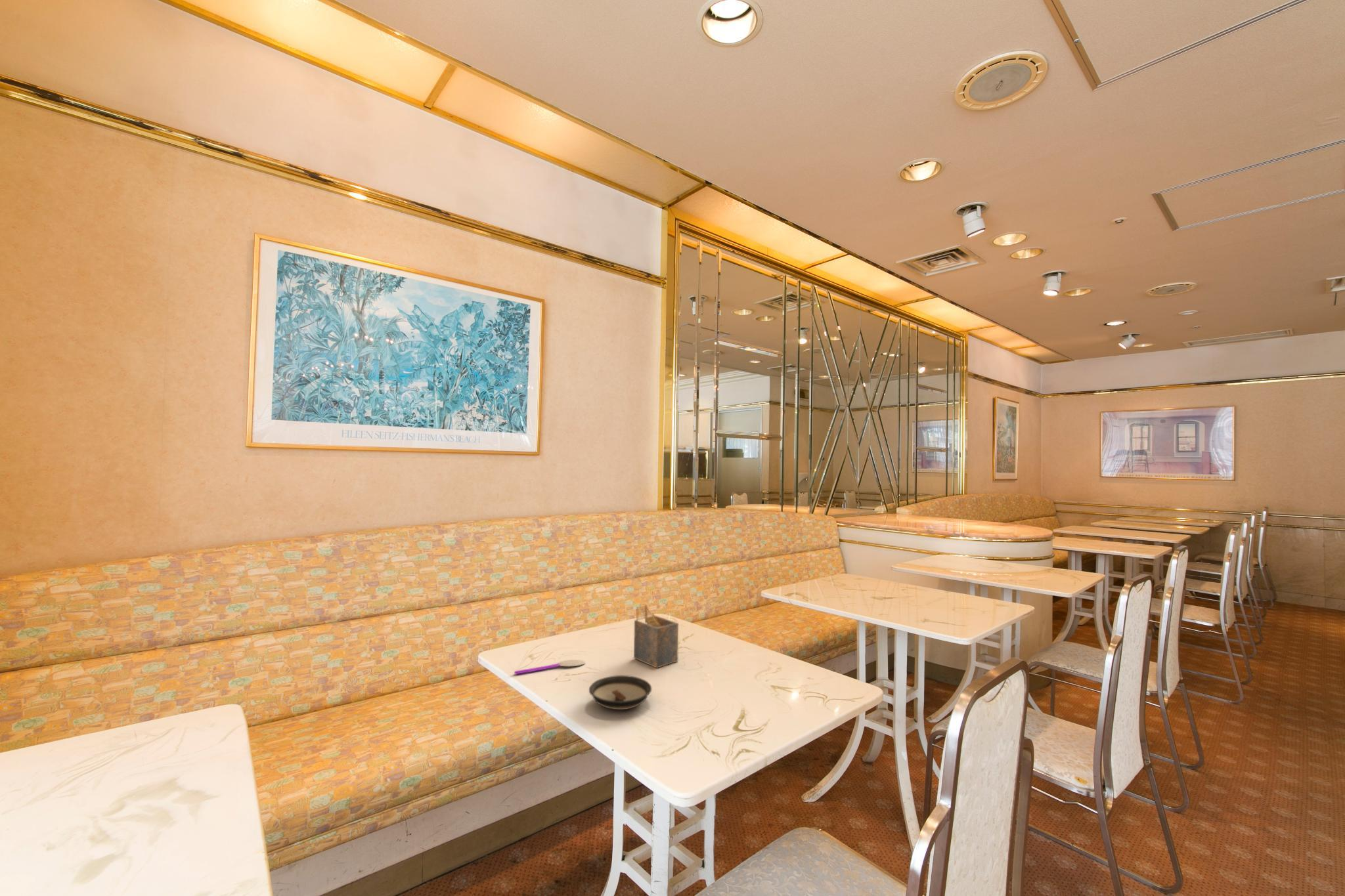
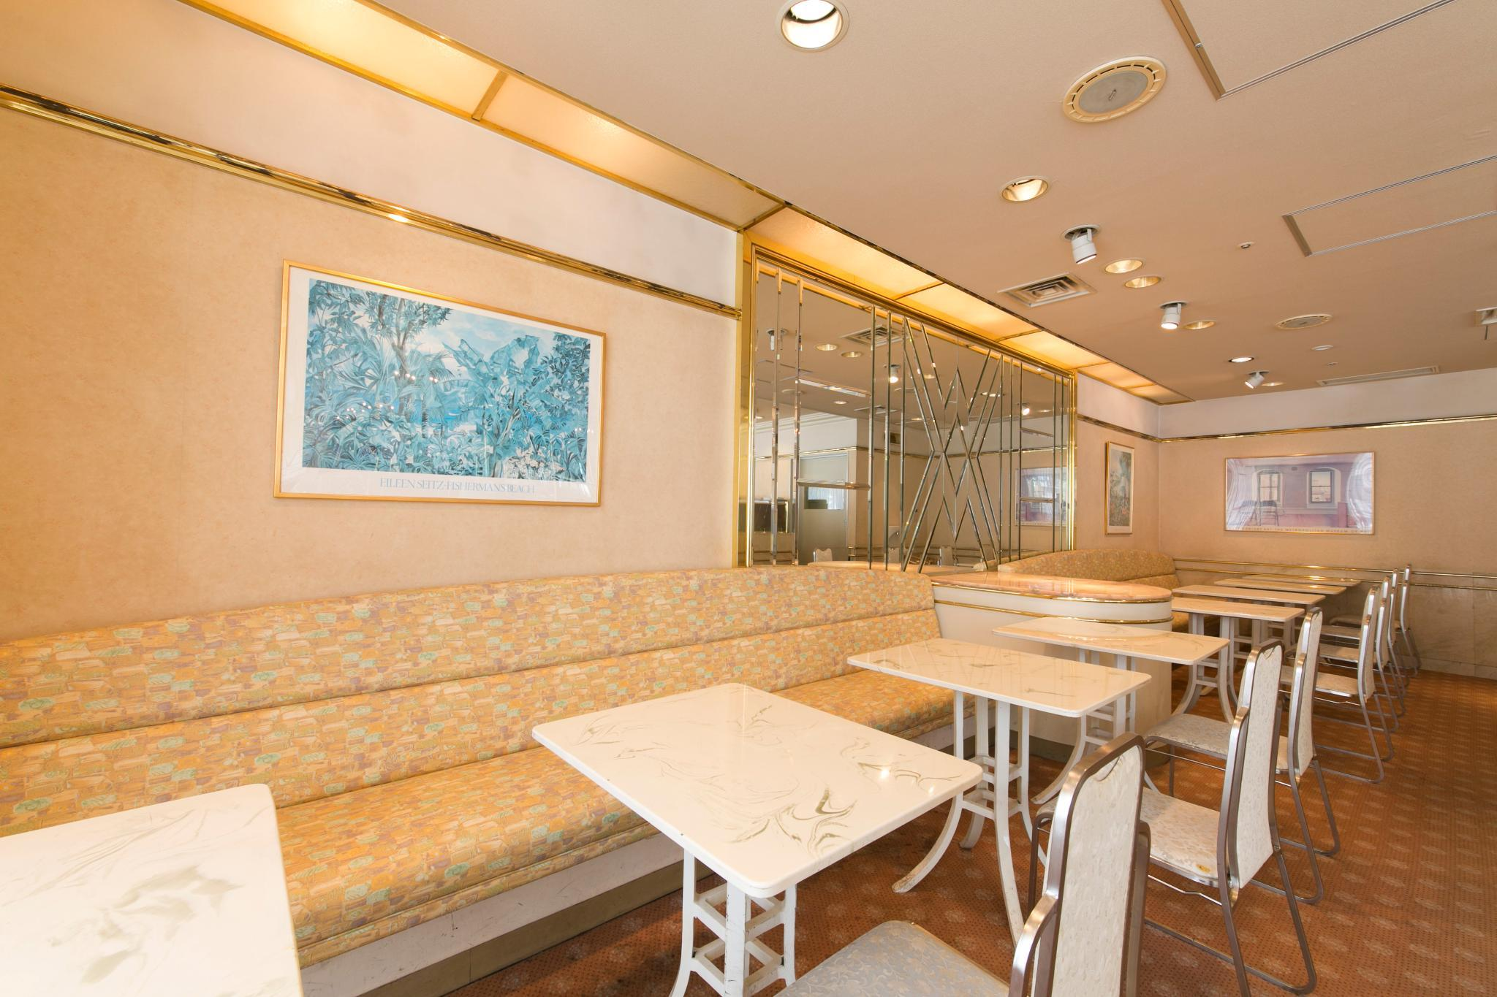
- napkin holder (655, 633)
- spoon (550, 666)
- saucer (620, 695)
